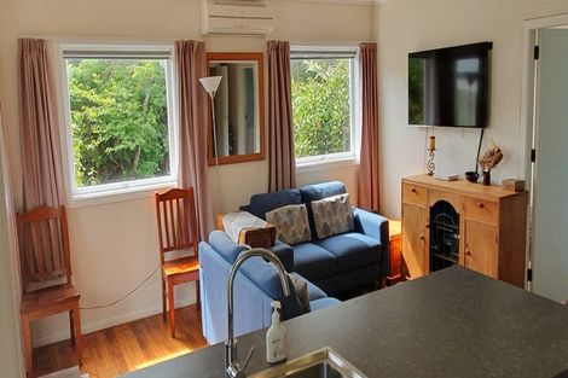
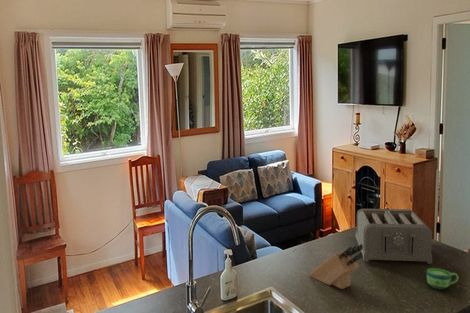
+ toaster (391, 234)
+ cup (441, 278)
+ knife block (336, 260)
